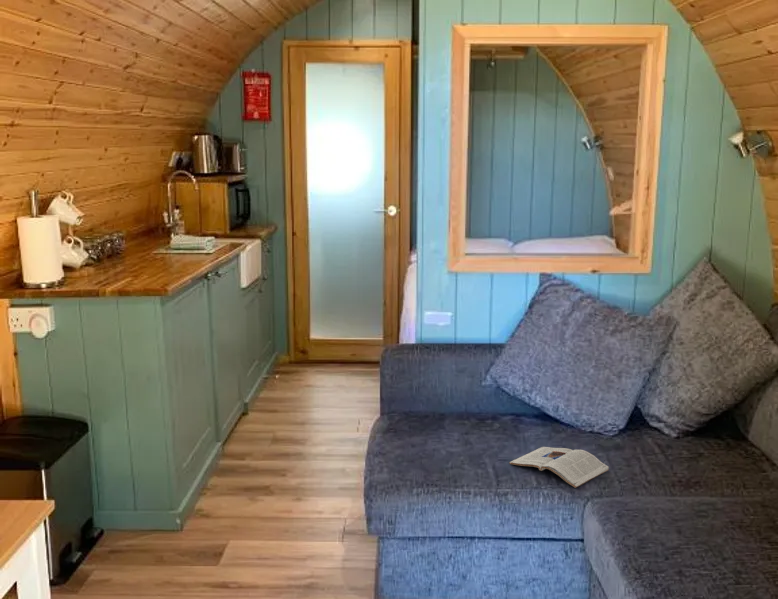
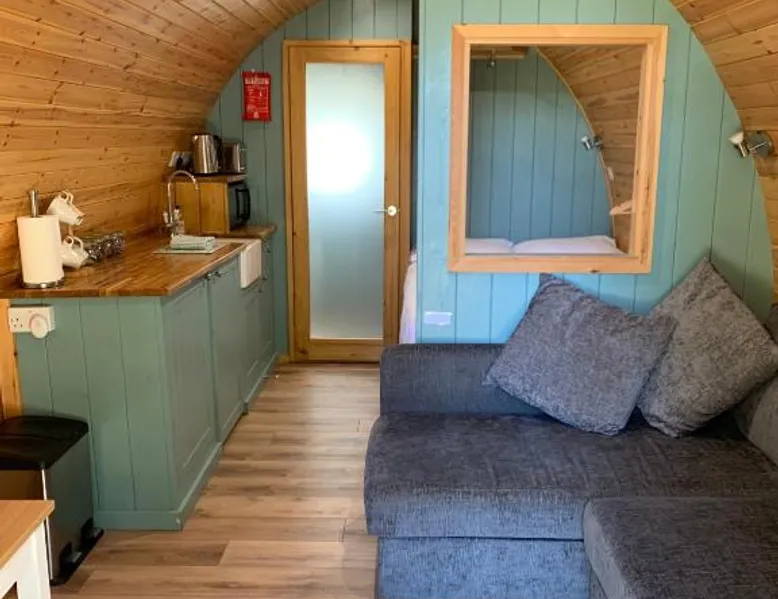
- magazine (558, 461)
